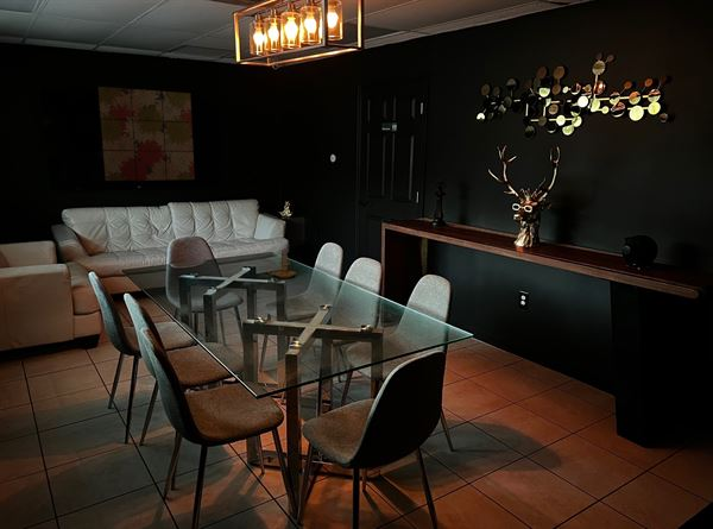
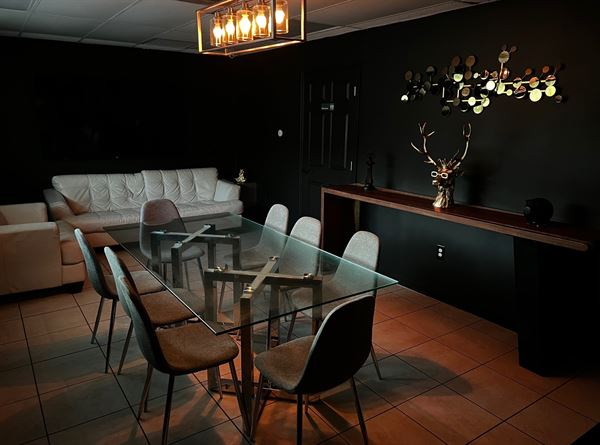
- wall art (149, 136)
- candle (282, 262)
